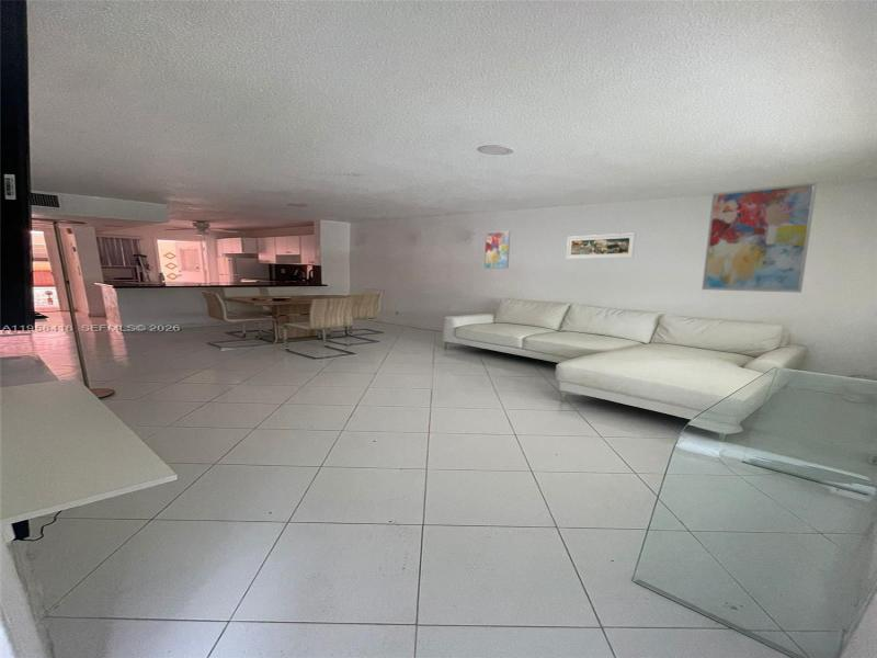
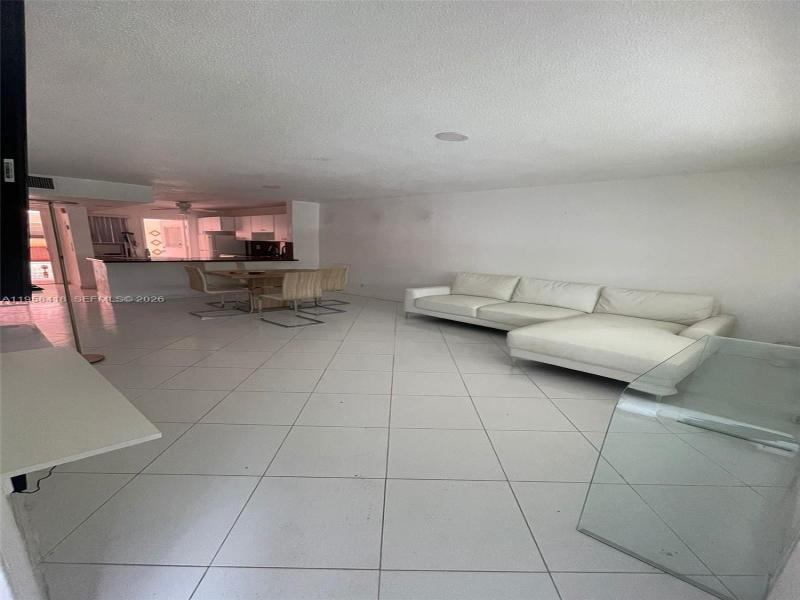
- wall art (754, 240)
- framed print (599, 247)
- wall art (497, 250)
